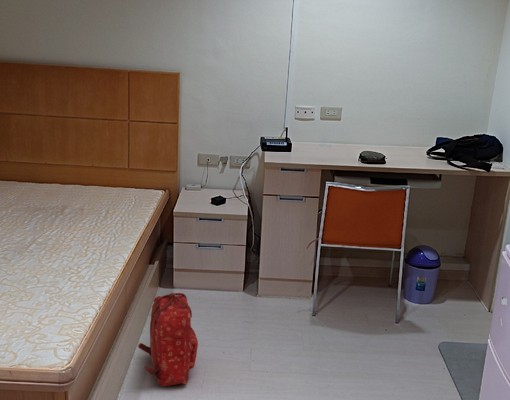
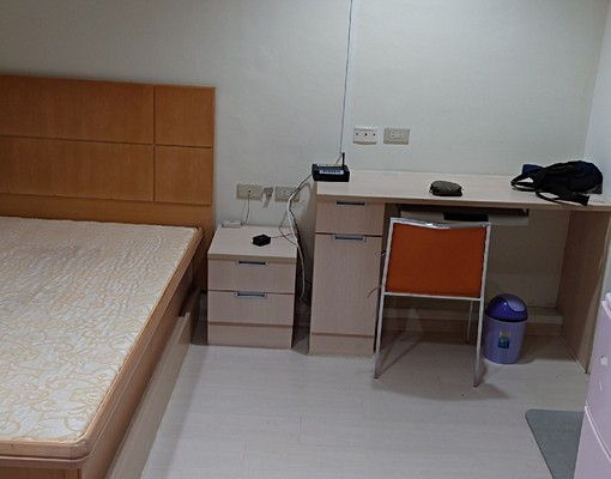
- backpack (166, 334)
